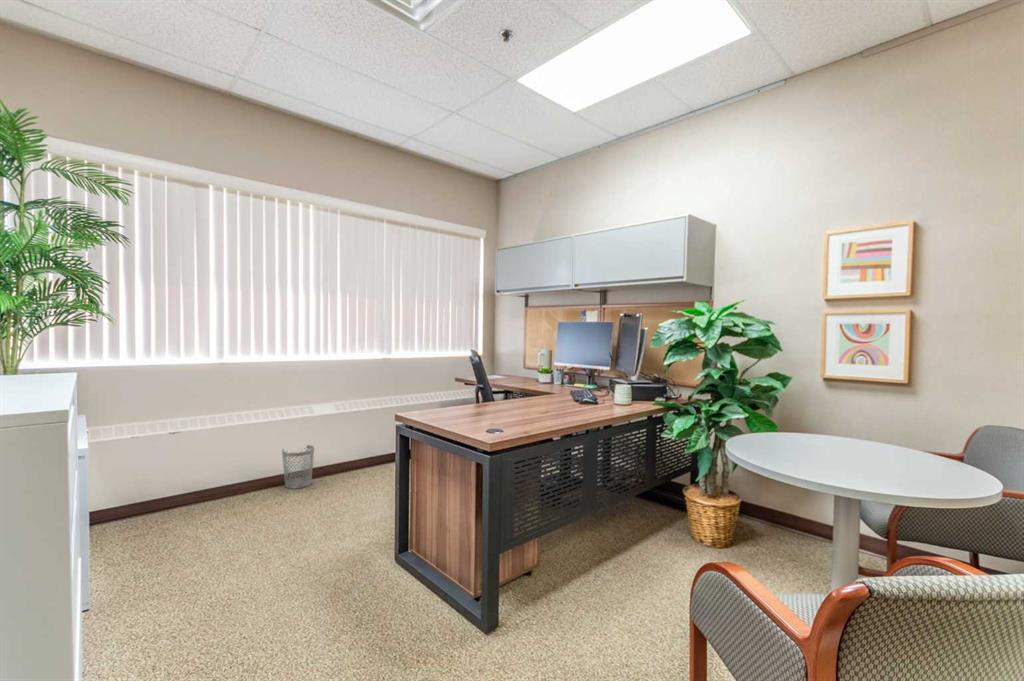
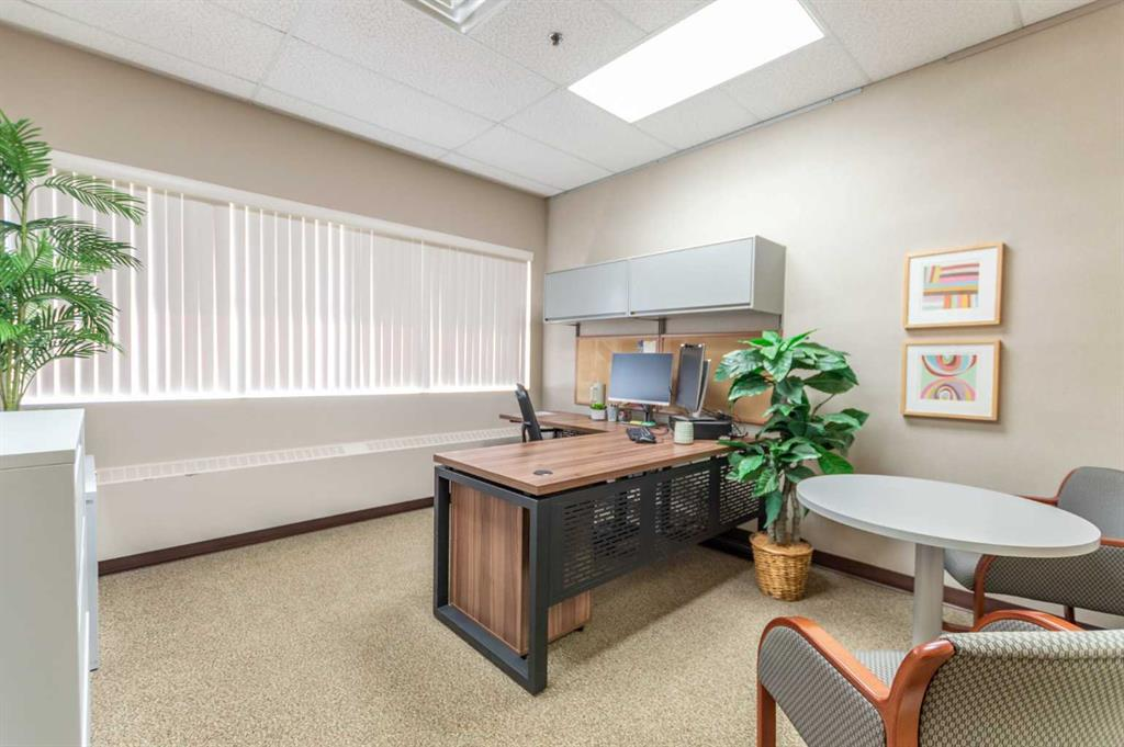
- wastebasket (298, 466)
